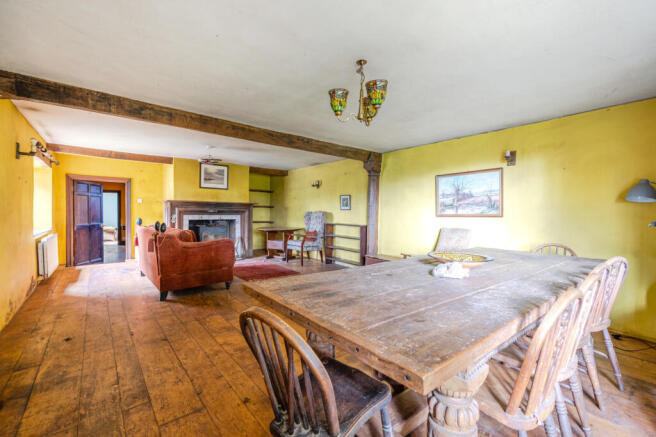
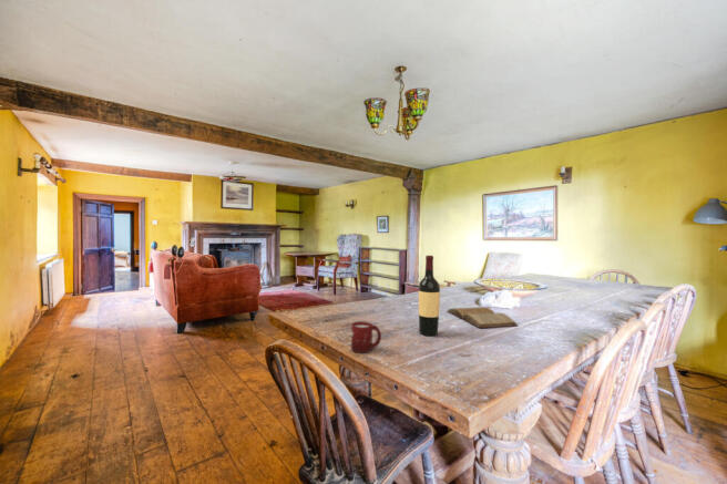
+ cup (366, 336)
+ wine bottle (429, 294)
+ book (479, 315)
